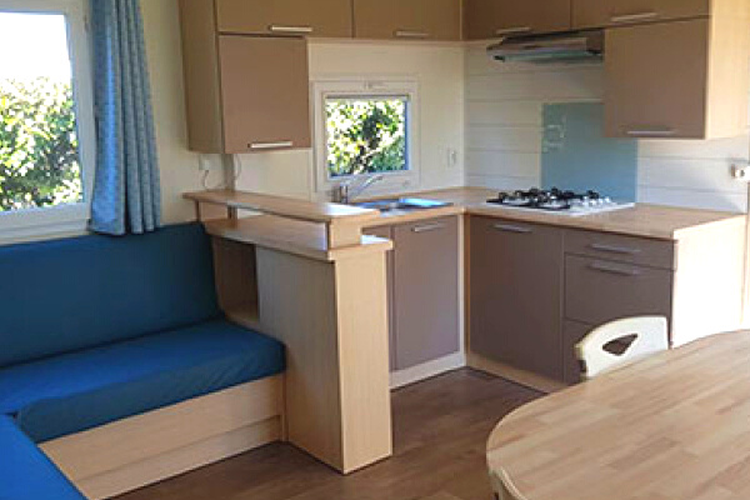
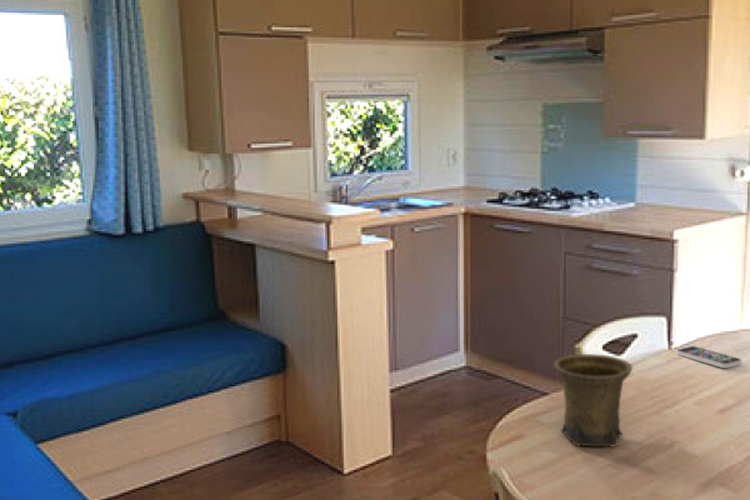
+ mug (591, 401)
+ smartphone (708, 356)
